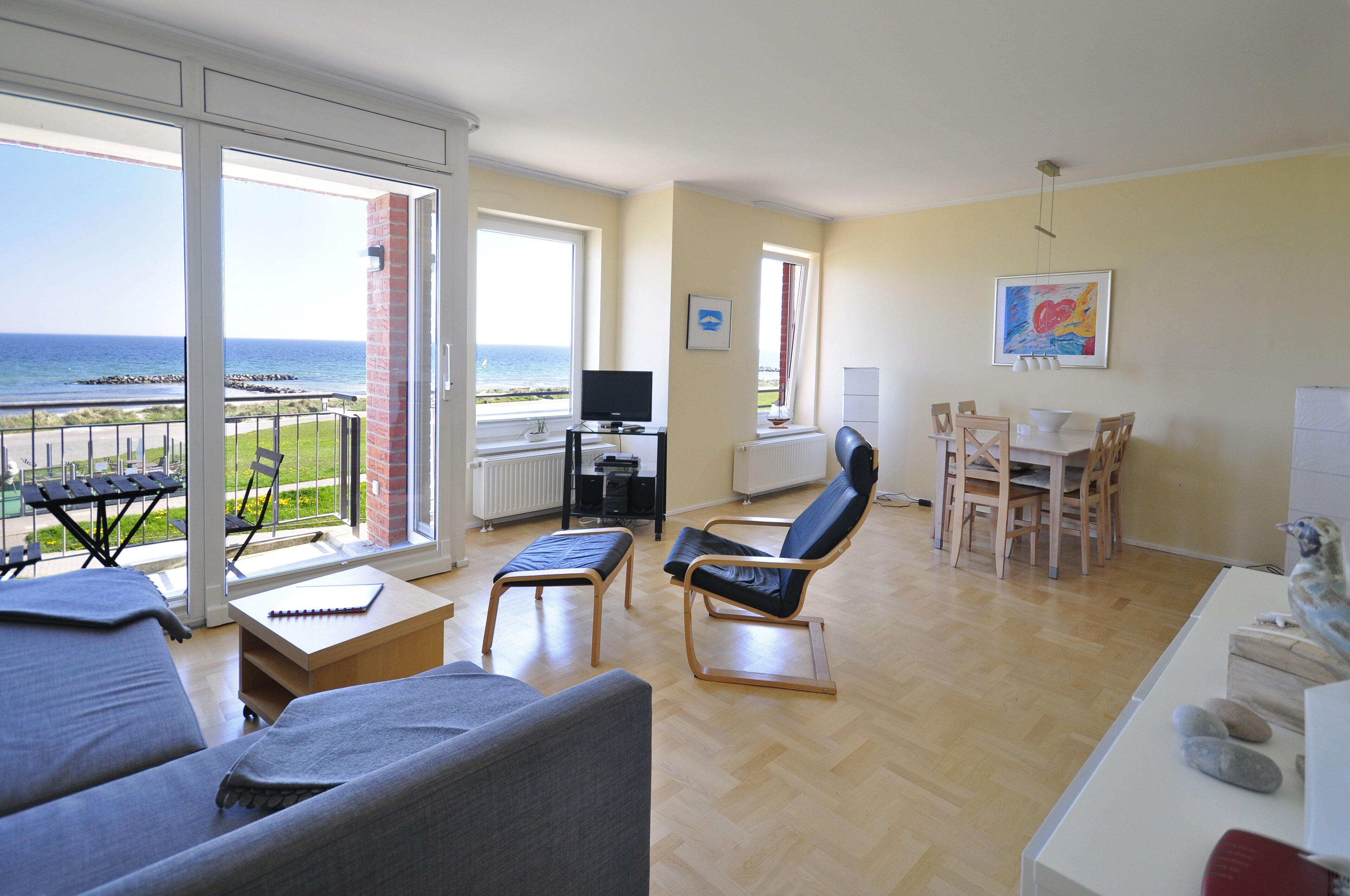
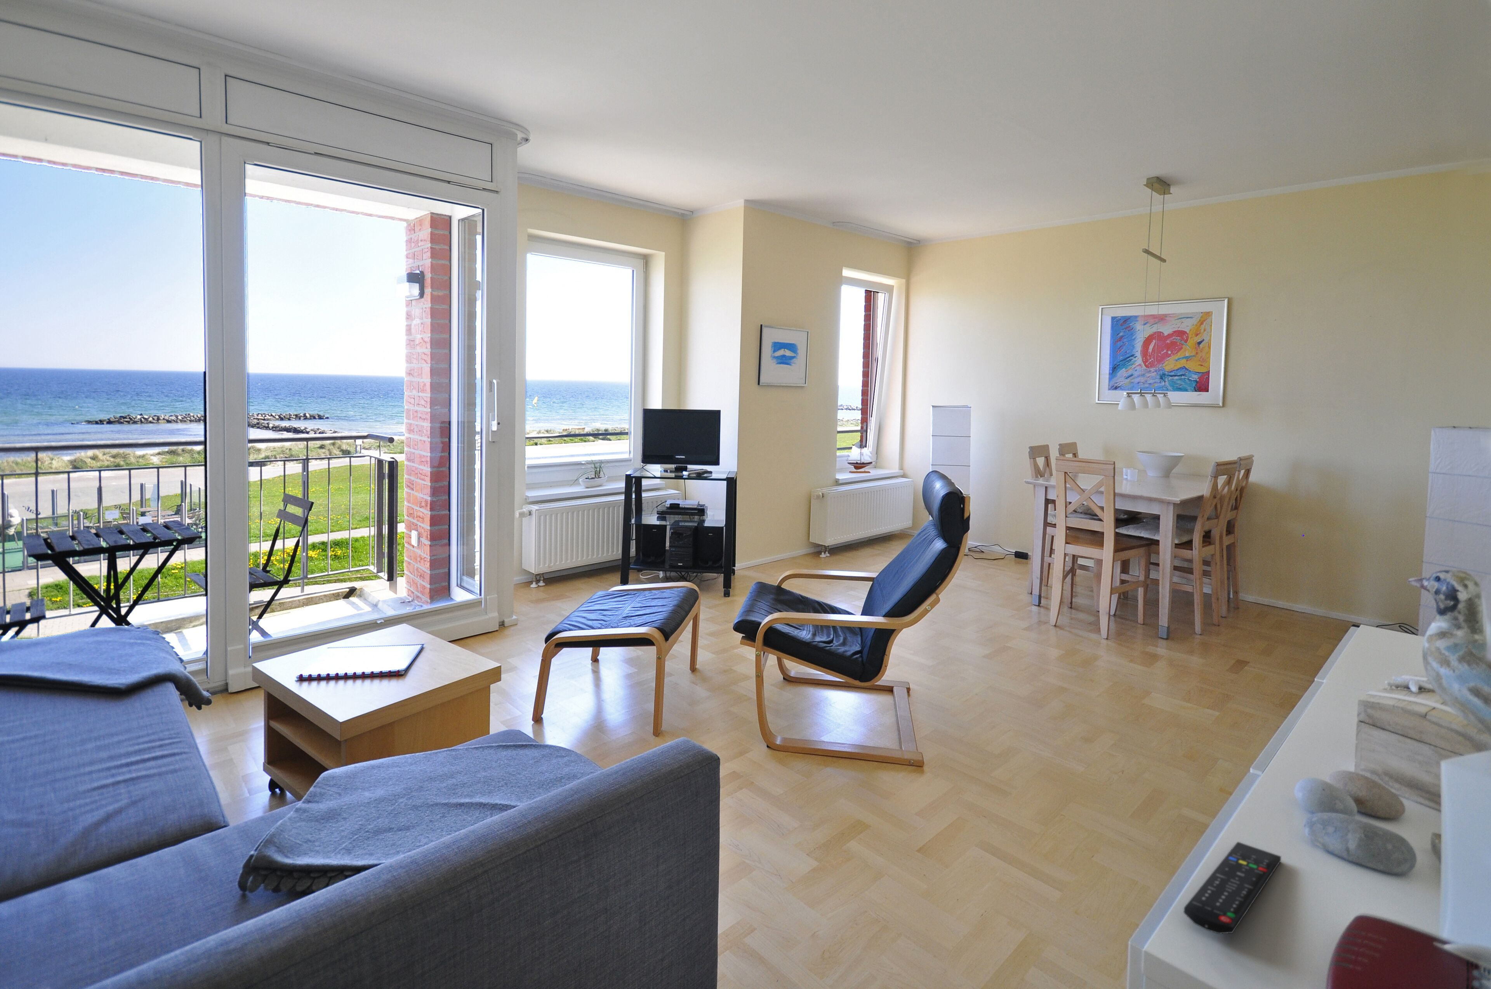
+ remote control (1235, 886)
